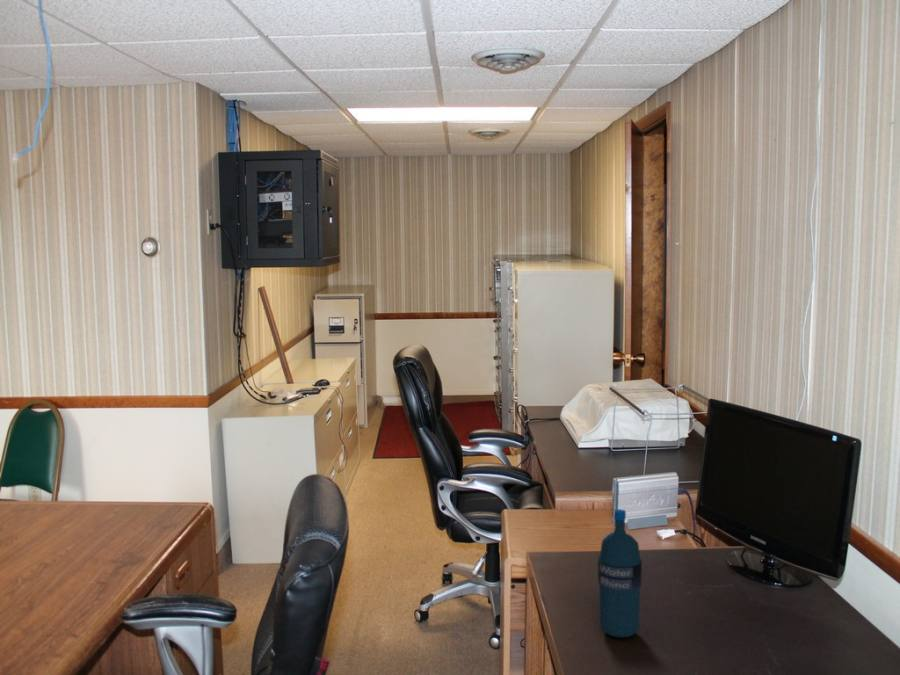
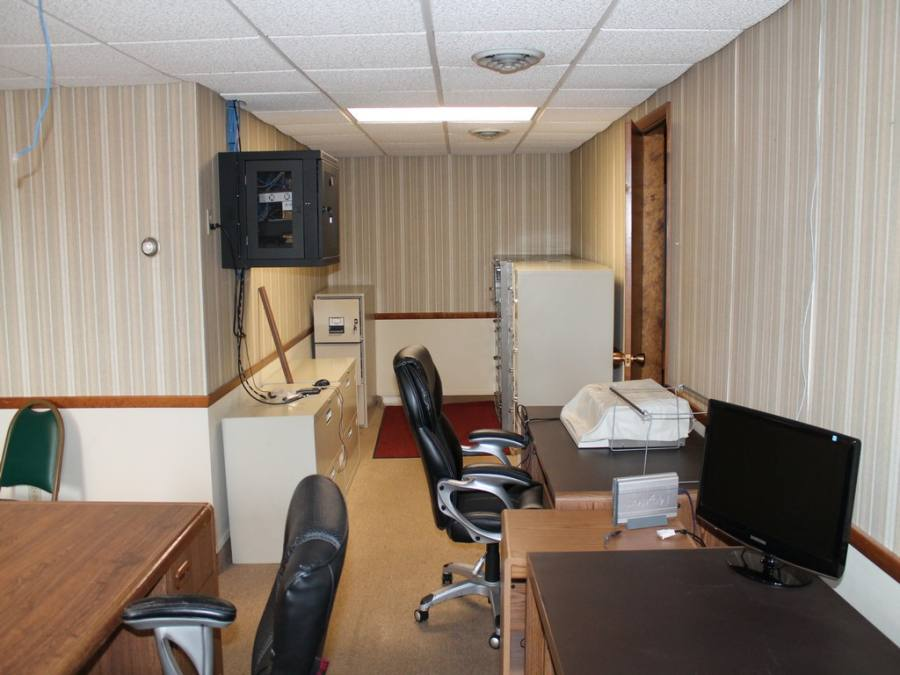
- water bottle (619, 572)
